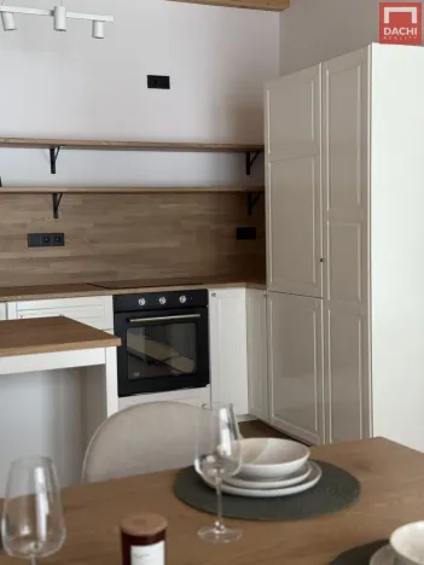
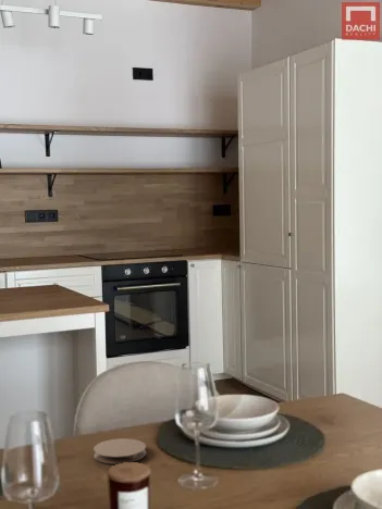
+ coaster (120, 450)
